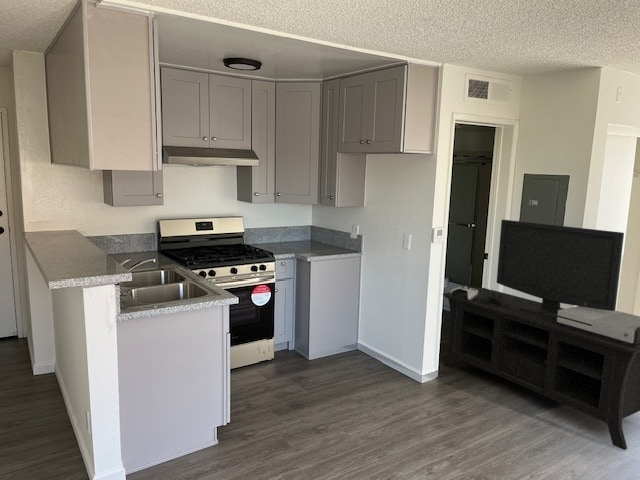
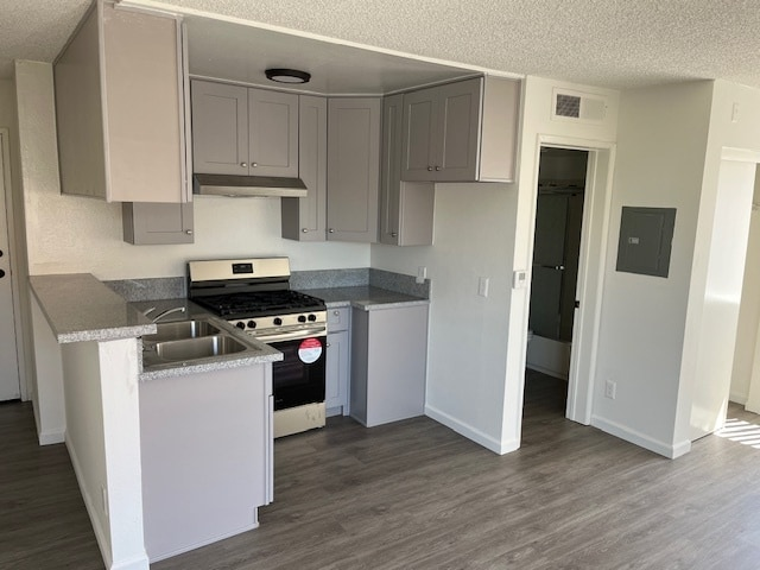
- media console (543, 311)
